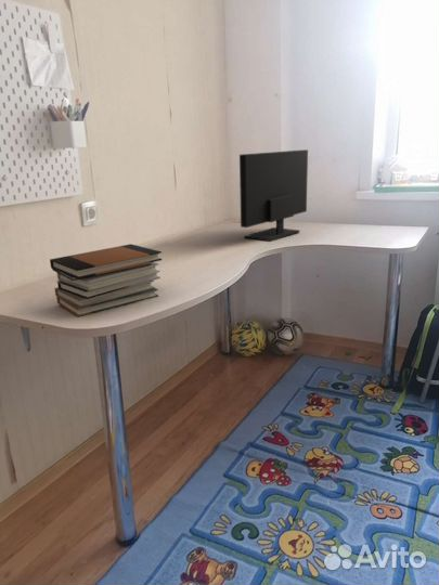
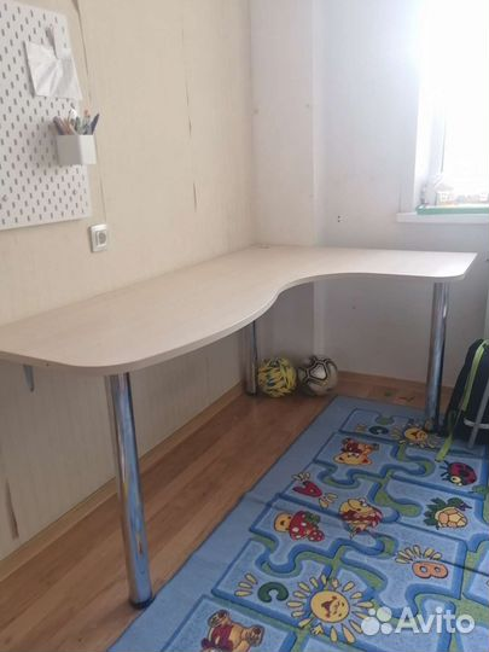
- book stack (108, 277)
- monitor (272, 194)
